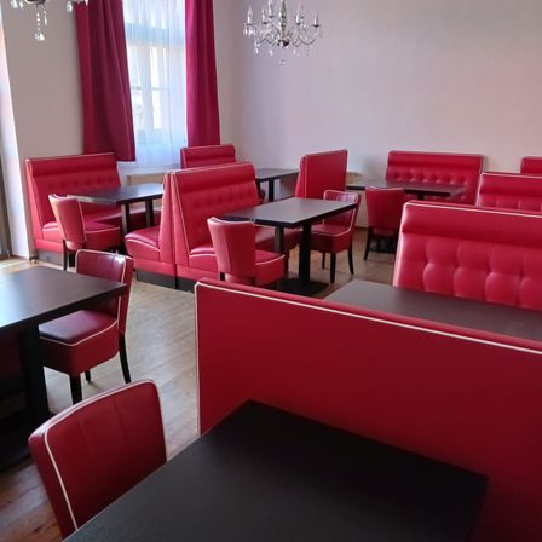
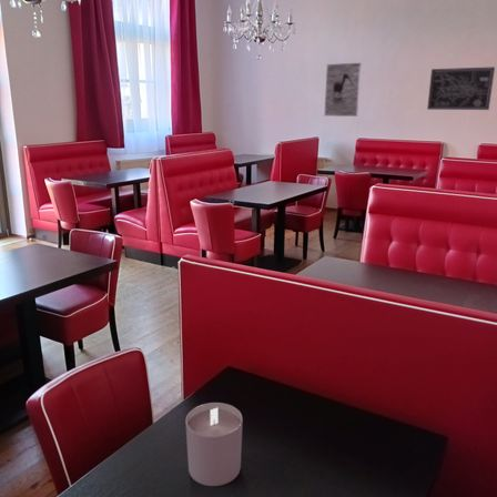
+ candle (214, 438)
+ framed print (342, 90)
+ wall art (459, 89)
